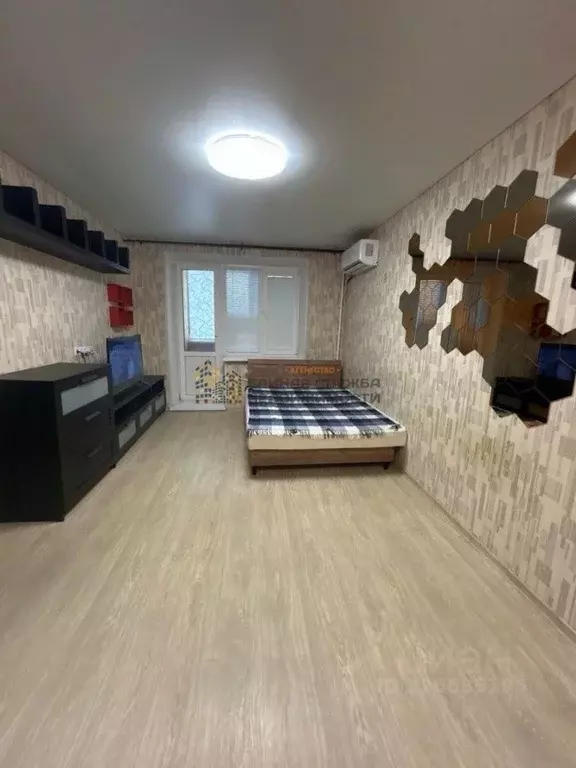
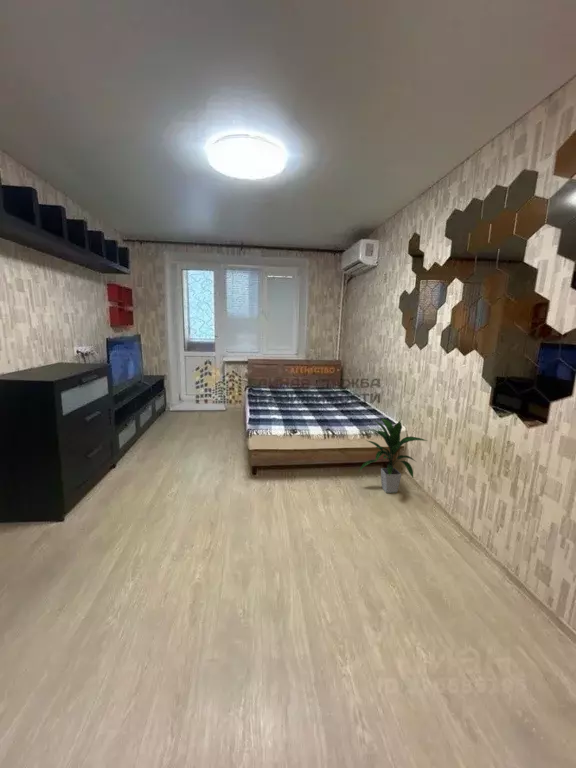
+ indoor plant (389, 453)
